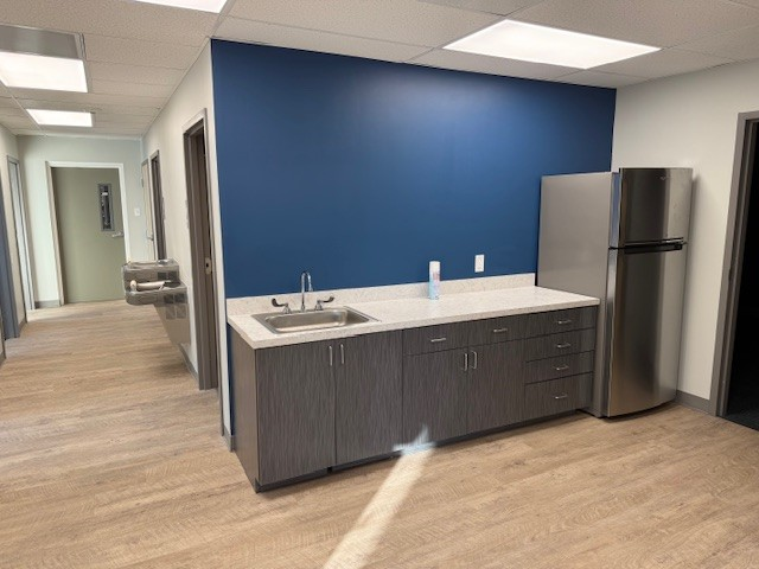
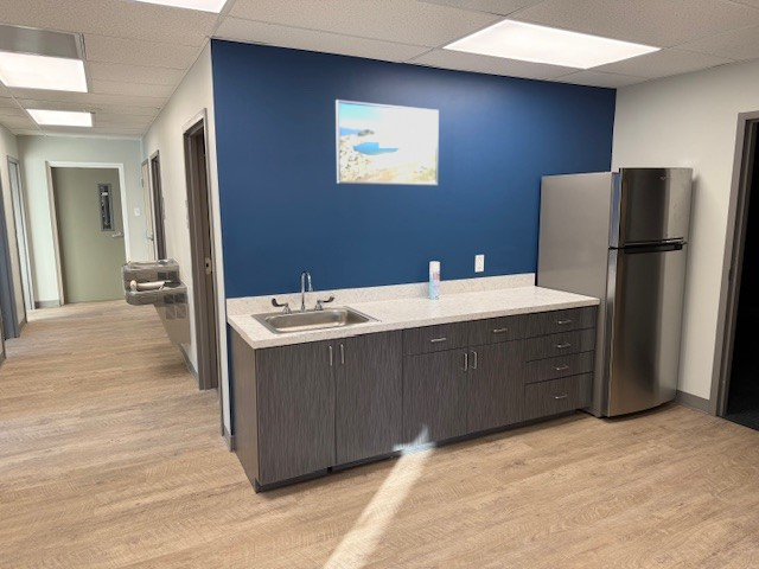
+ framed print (389, 145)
